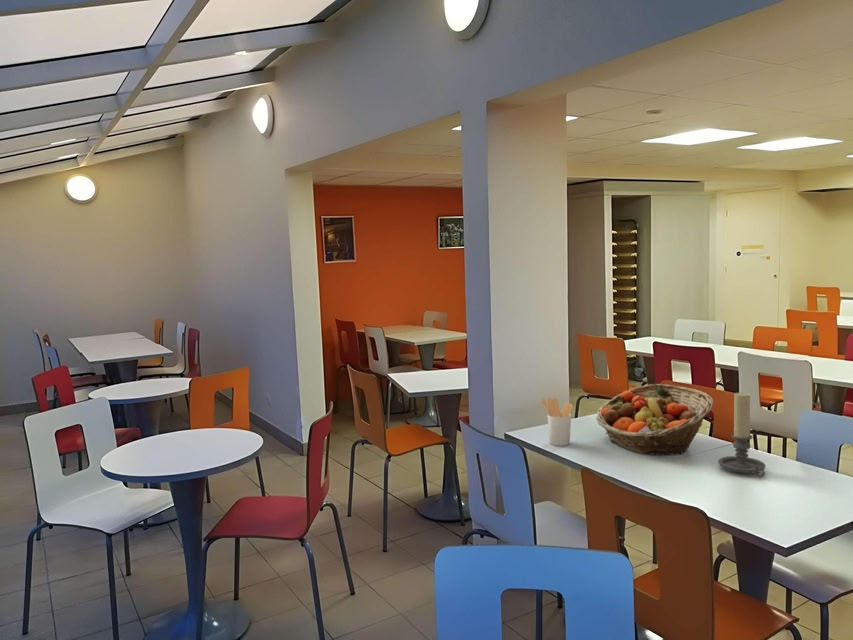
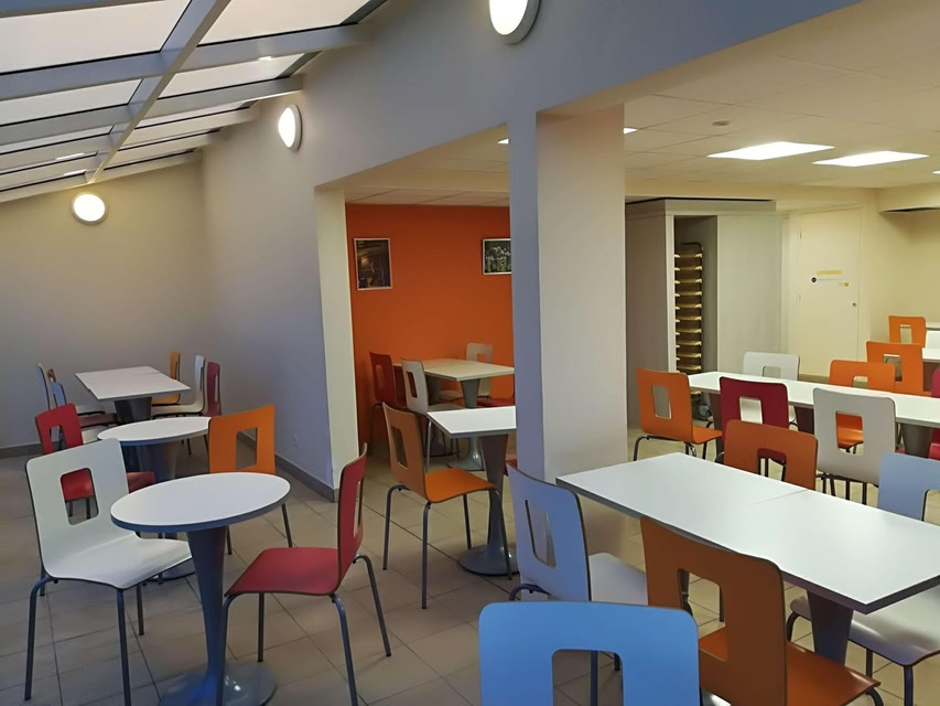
- candle holder (744, 432)
- utensil holder (556, 420)
- fruit basket (652, 417)
